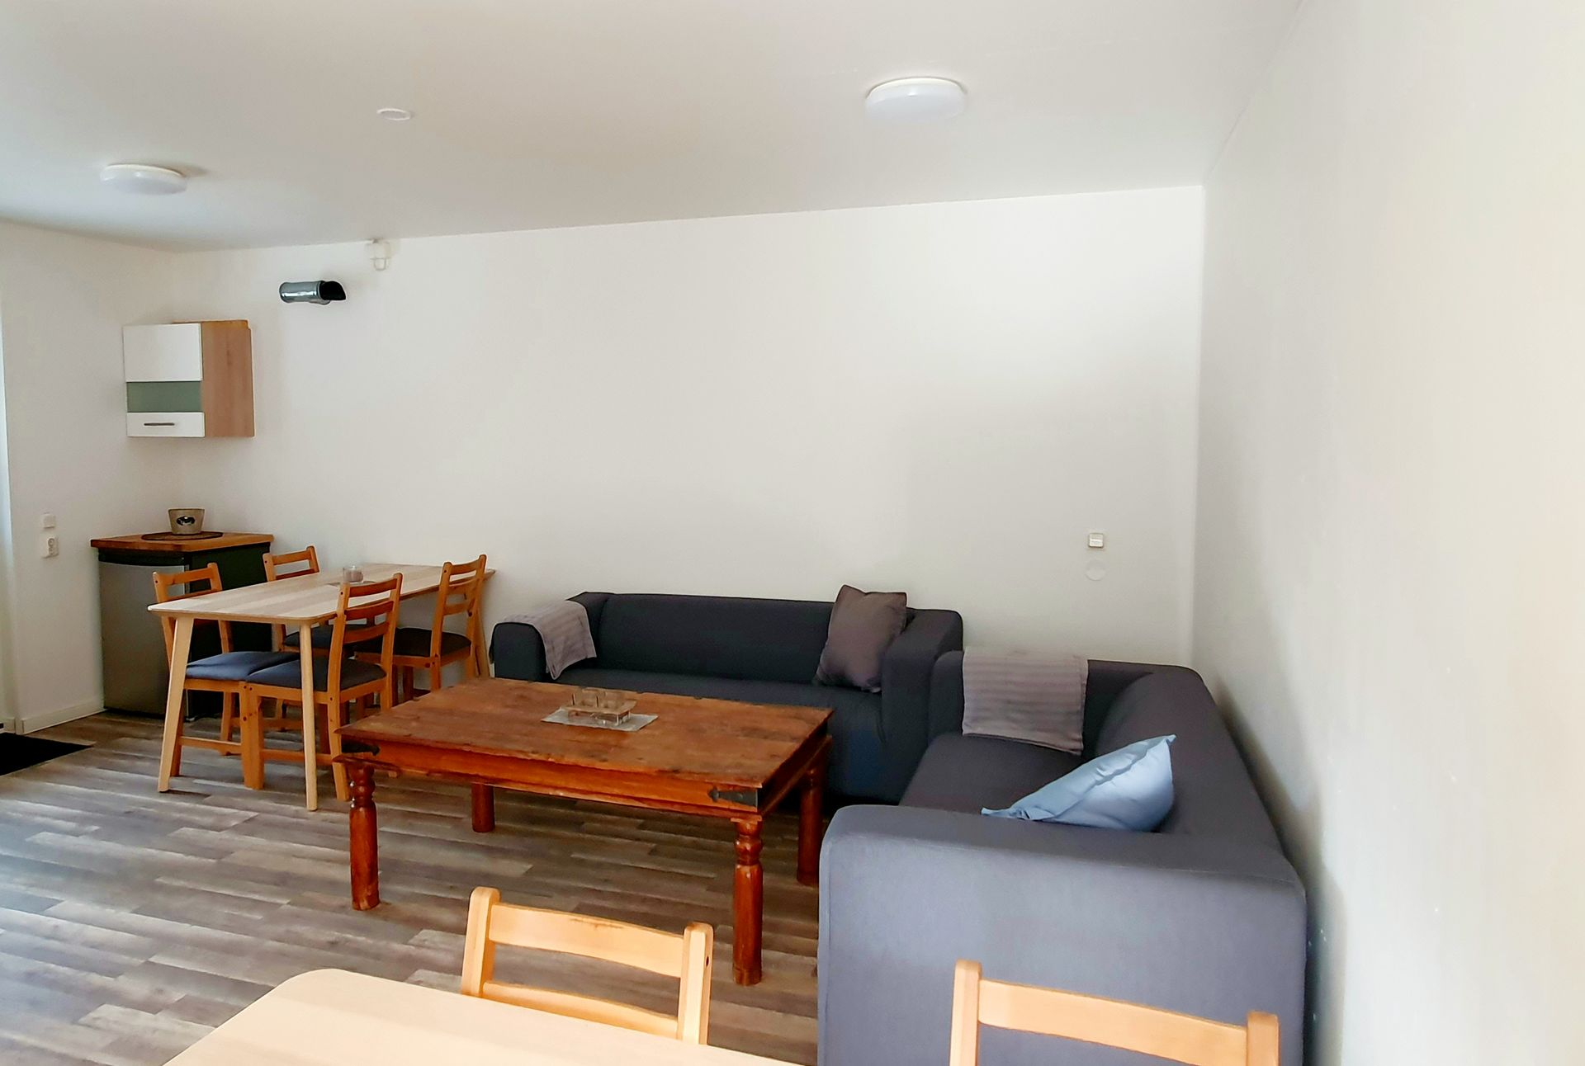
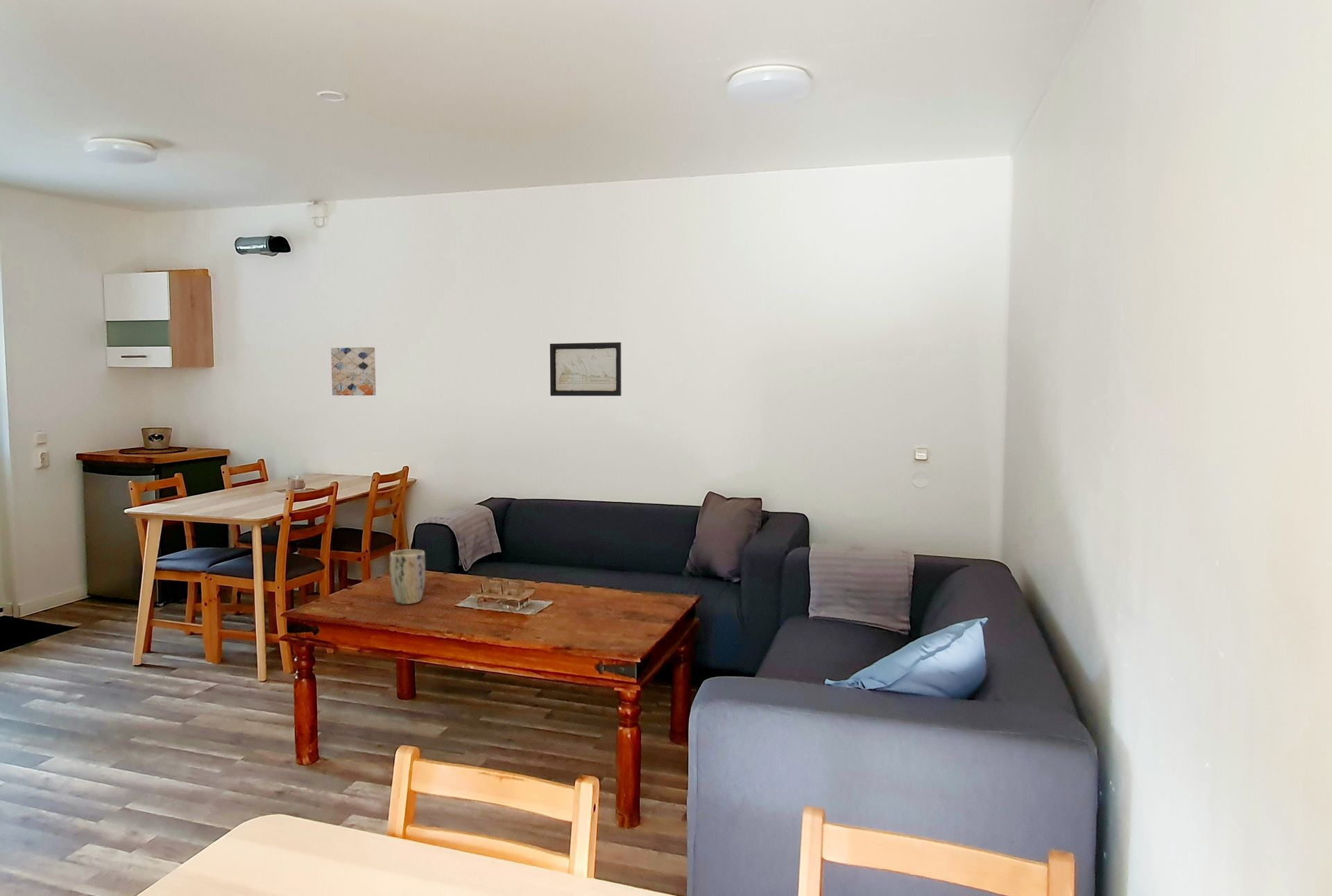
+ wall art (353, 371)
+ wall art (585, 369)
+ plant pot (407, 576)
